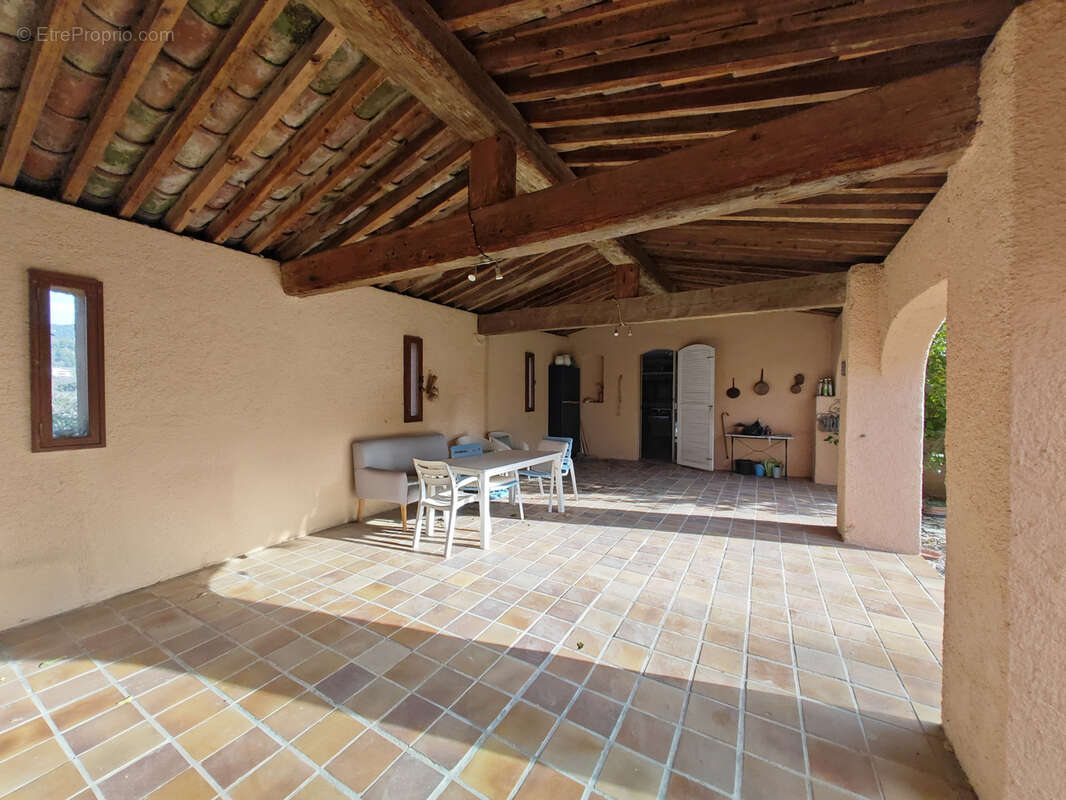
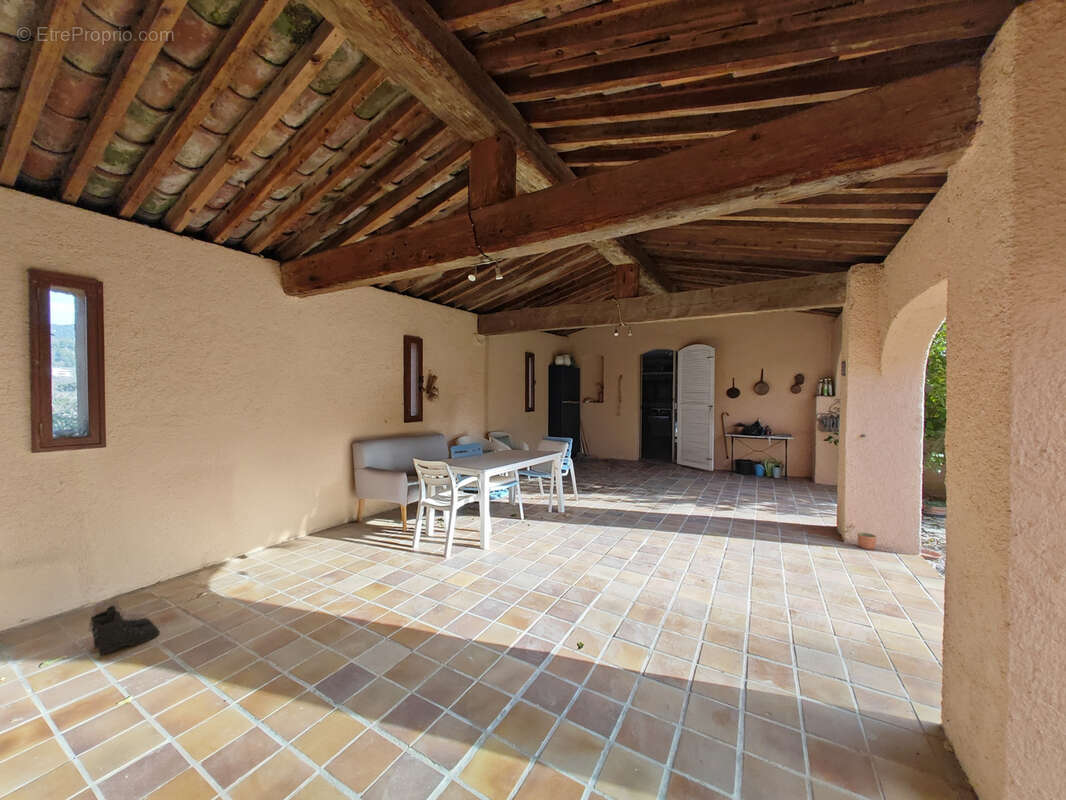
+ planter (866, 541)
+ boots (125, 623)
